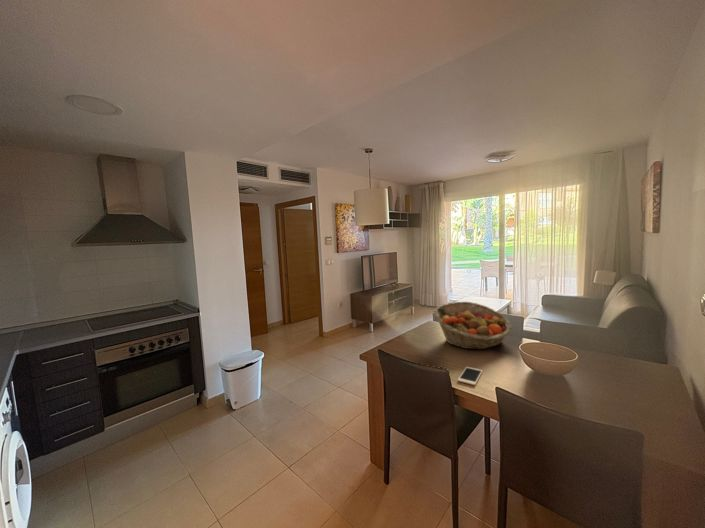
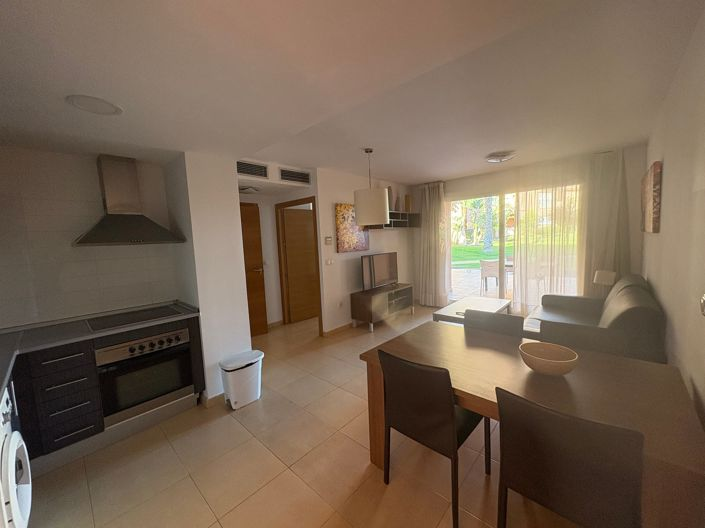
- fruit basket (471, 323)
- cell phone (470, 375)
